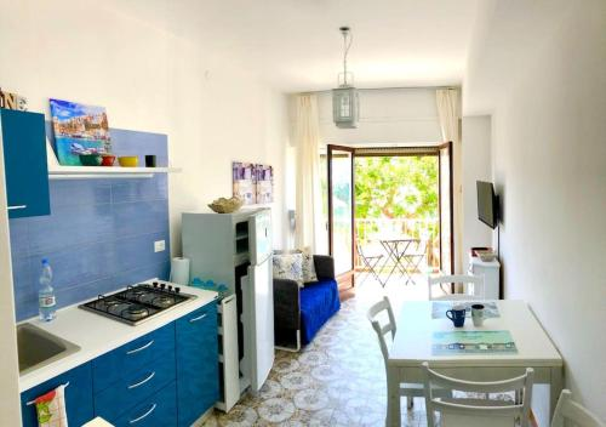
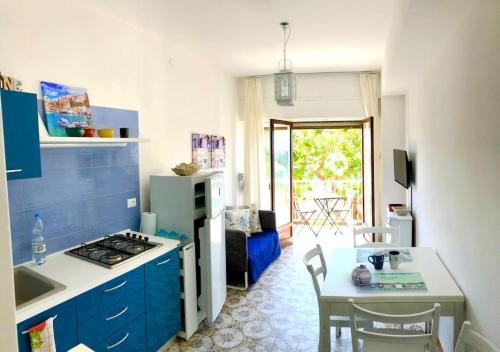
+ teapot (361, 273)
